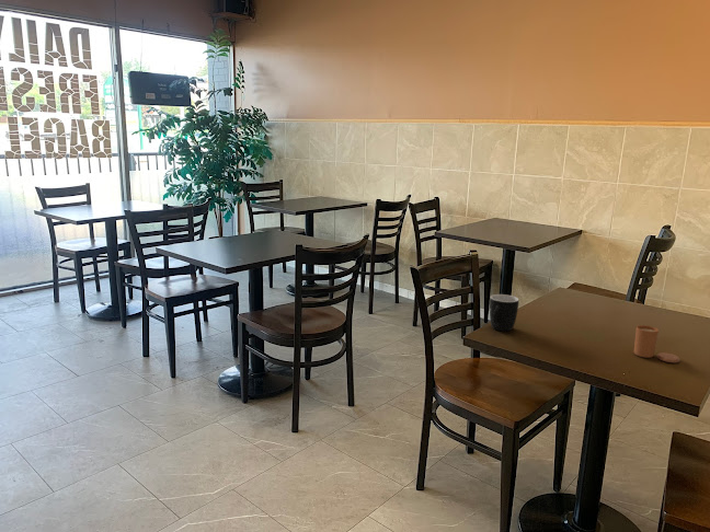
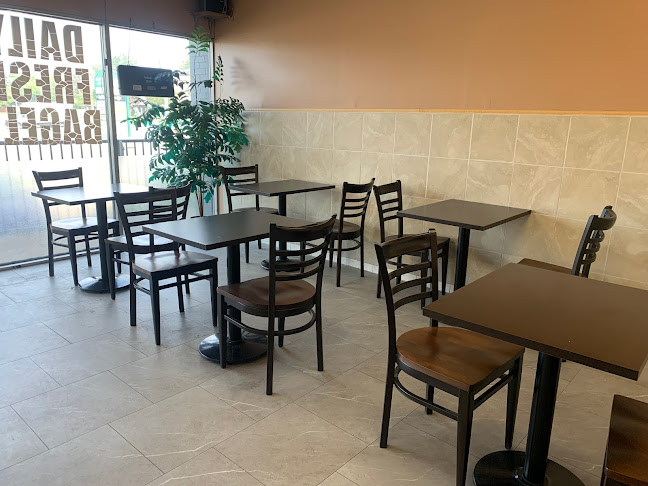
- candle (655, 343)
- mug (501, 314)
